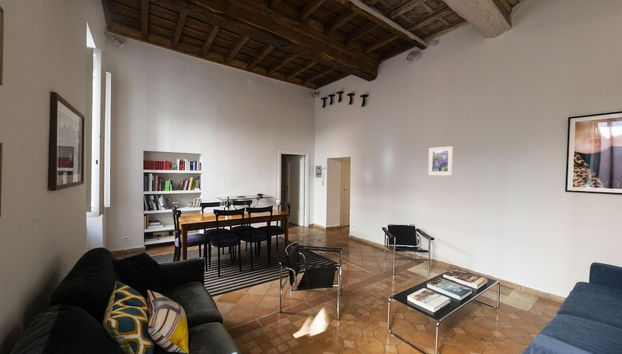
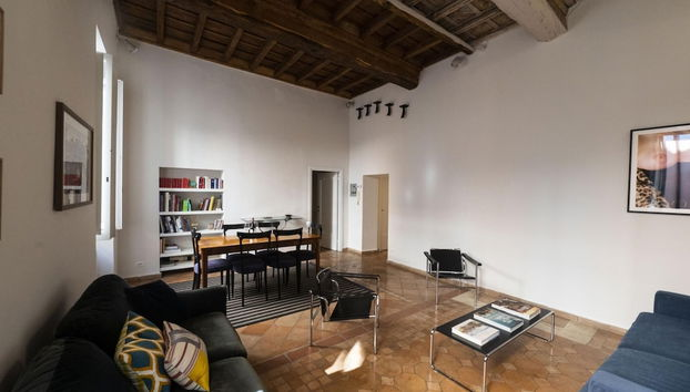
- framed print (440, 161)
